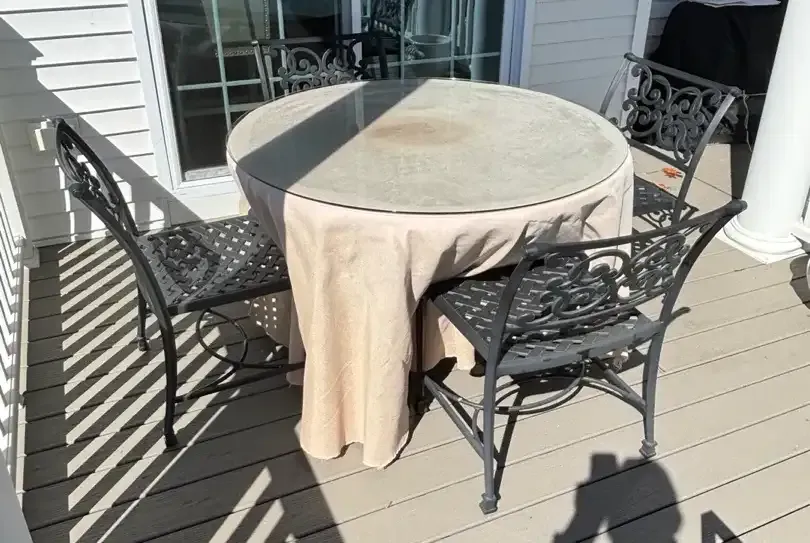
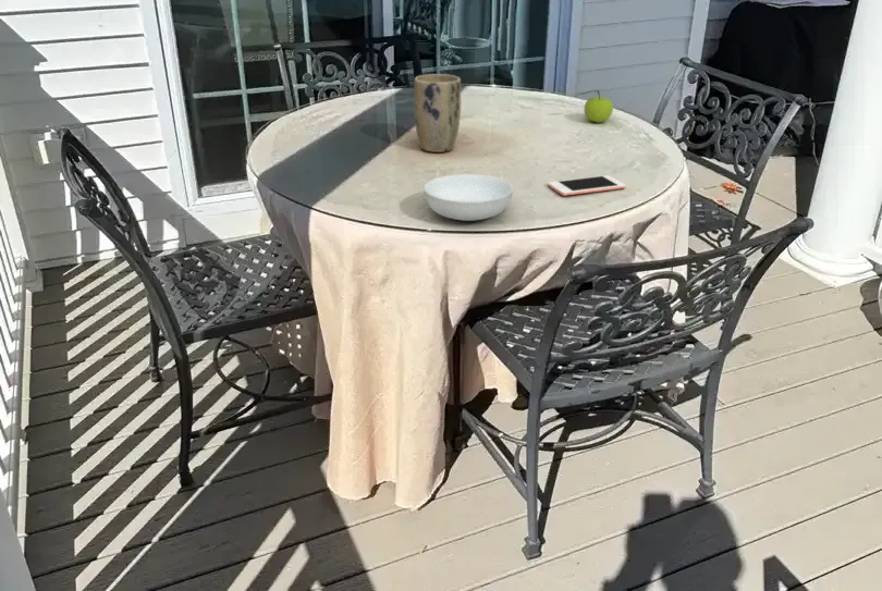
+ plant pot (437, 113)
+ serving bowl (467, 200)
+ cell phone (586, 185)
+ fruit (592, 104)
